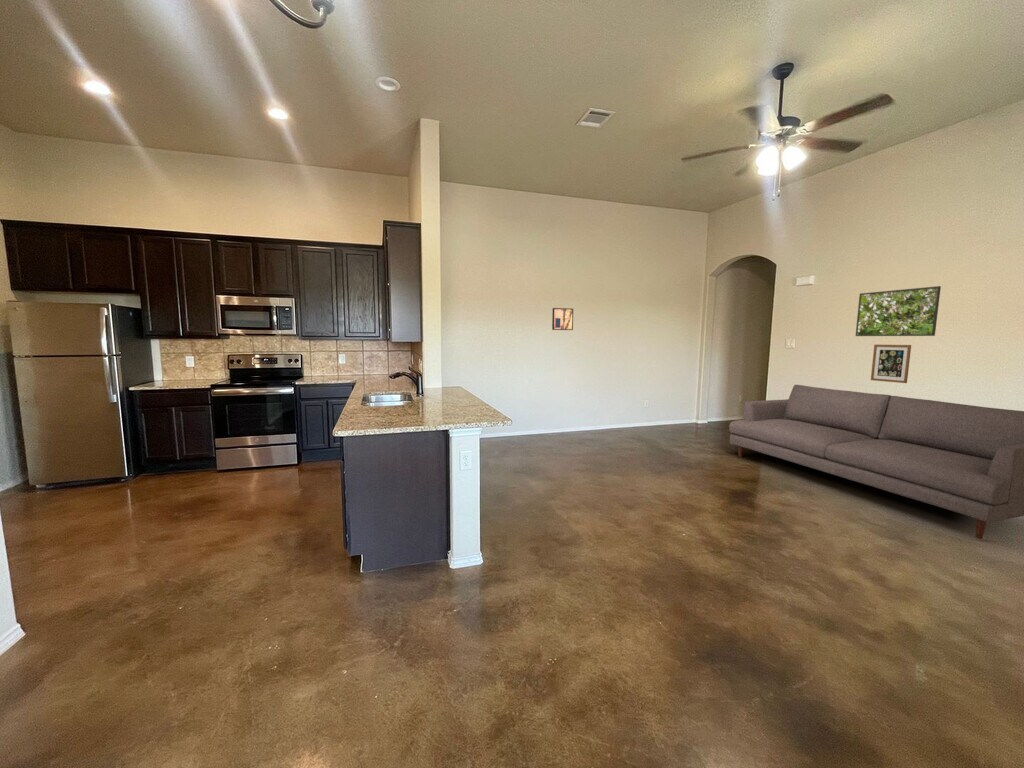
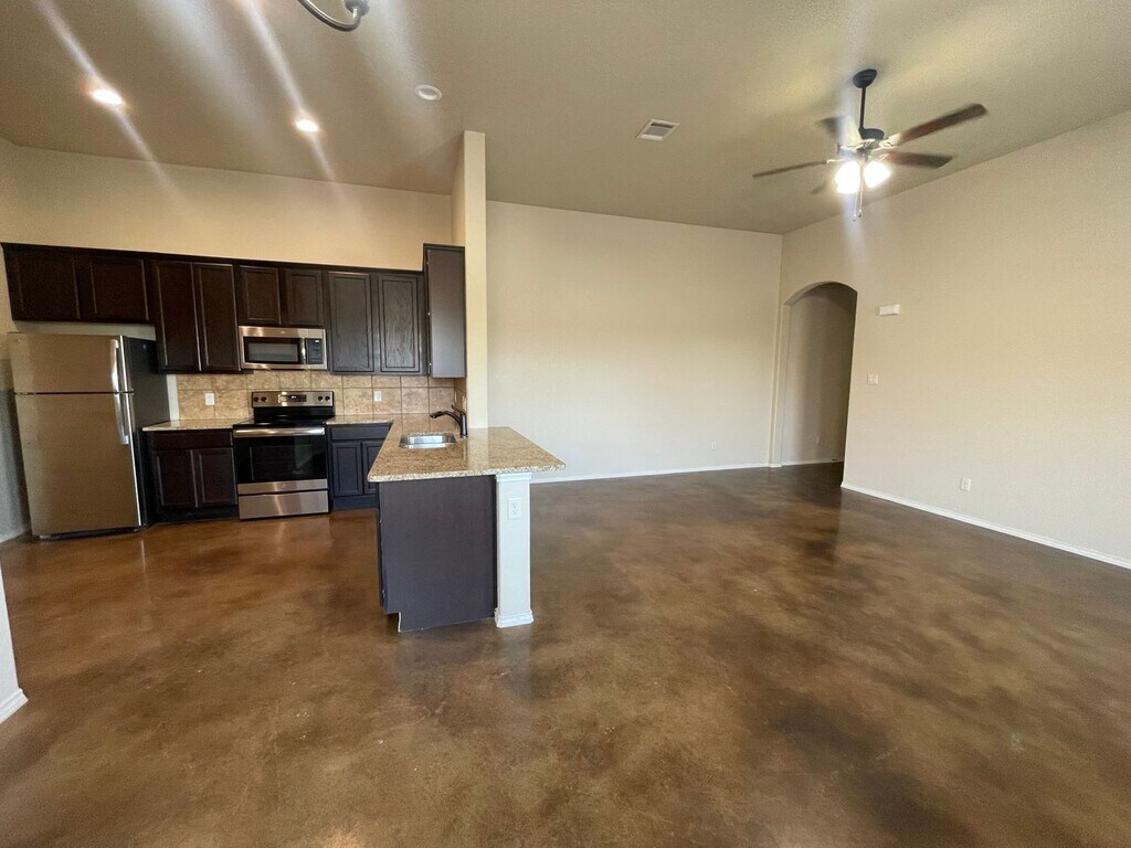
- wall art (562, 319)
- wall art (890, 363)
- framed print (894, 313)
- sofa (863, 440)
